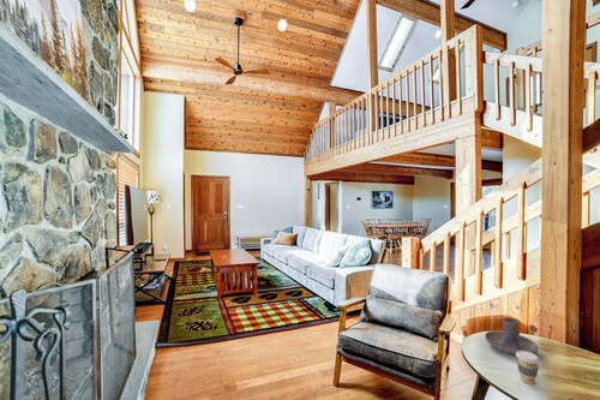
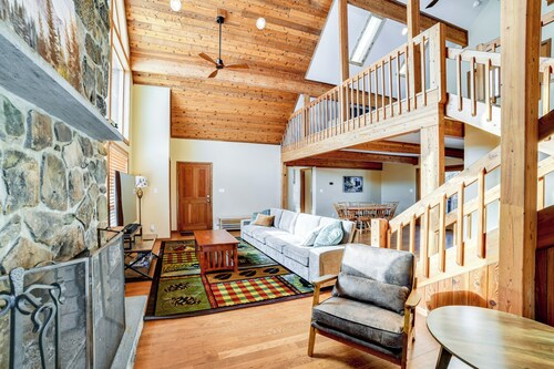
- candle holder (509, 332)
- coffee cup (527, 368)
